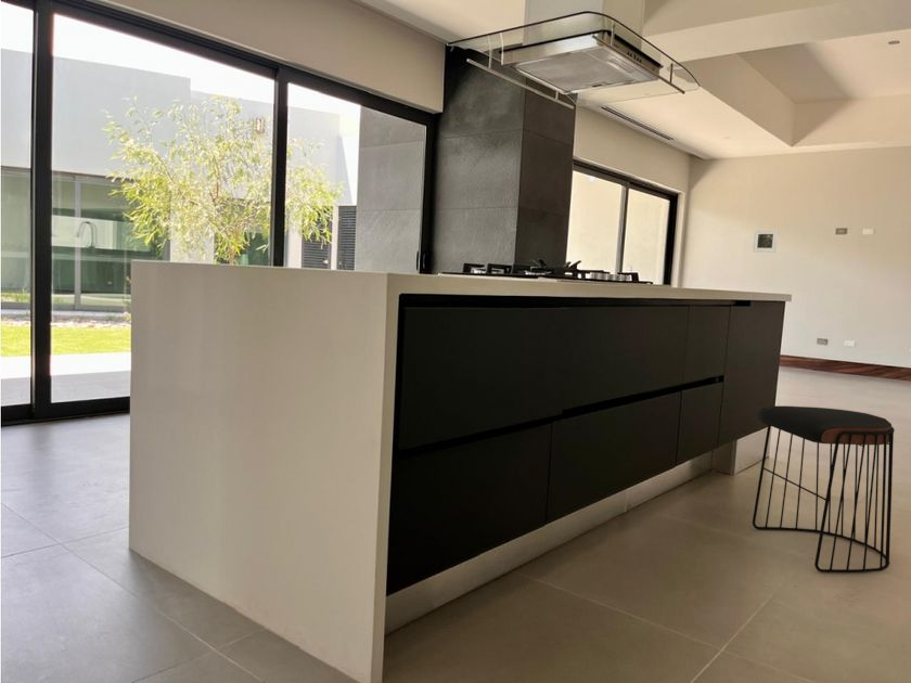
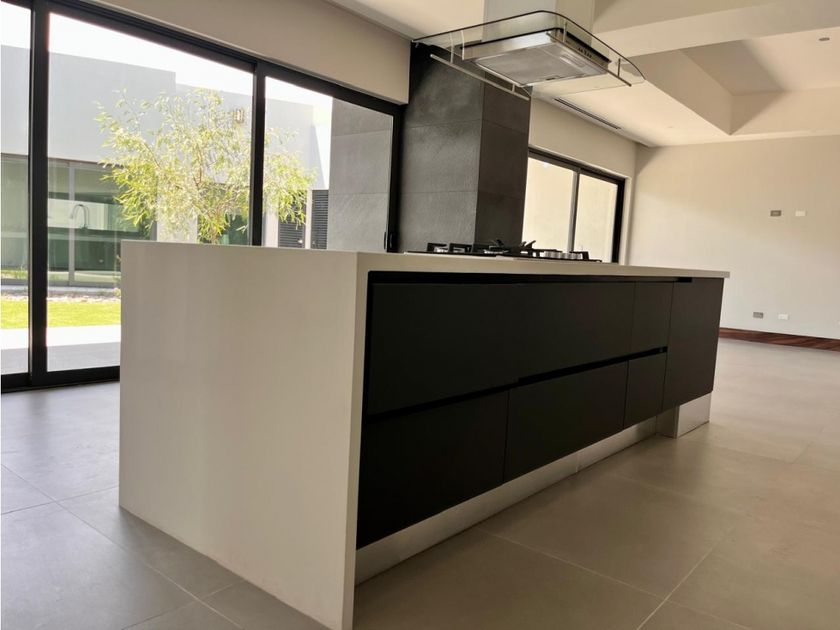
- stool (831, 482)
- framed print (765, 241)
